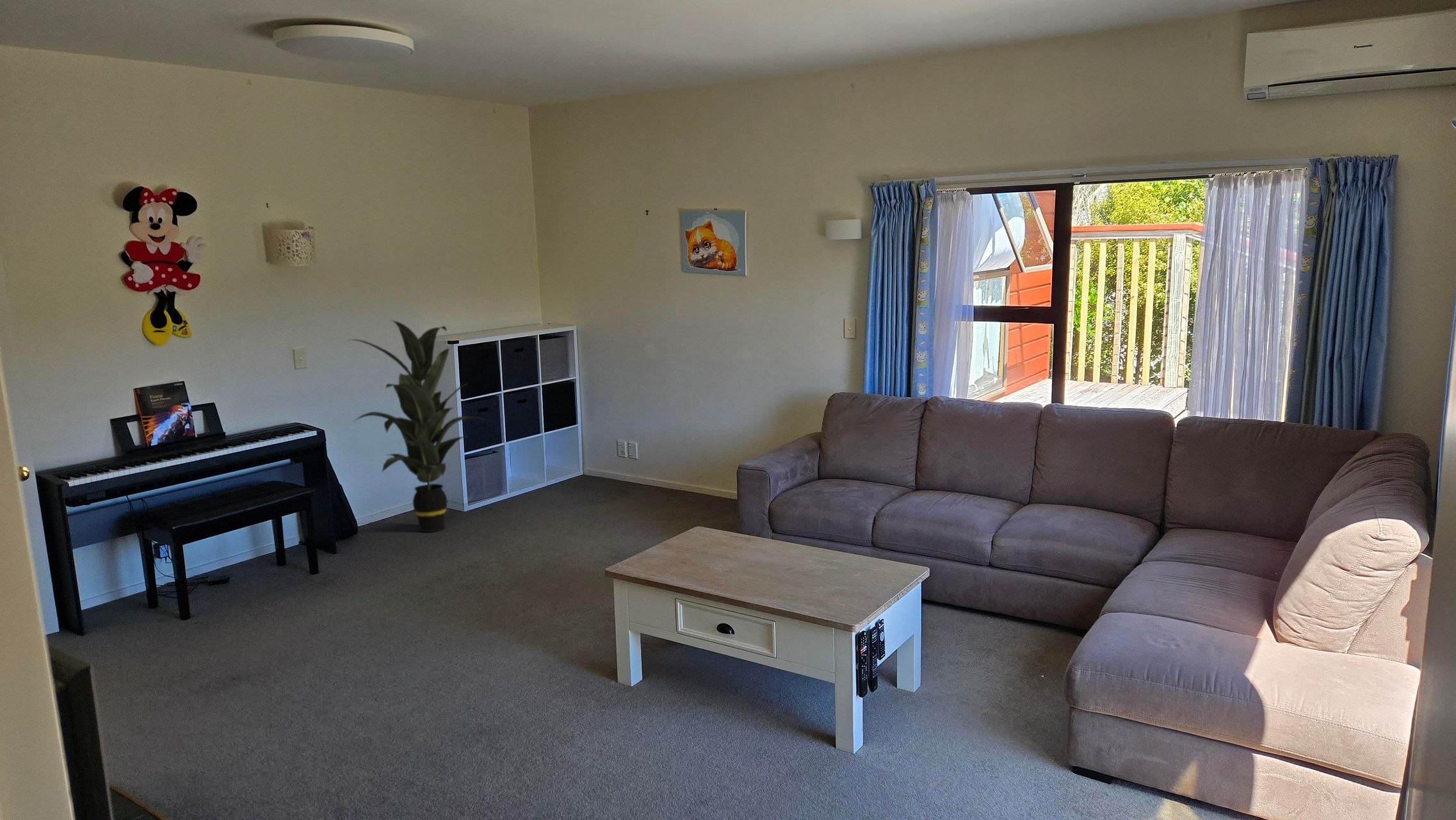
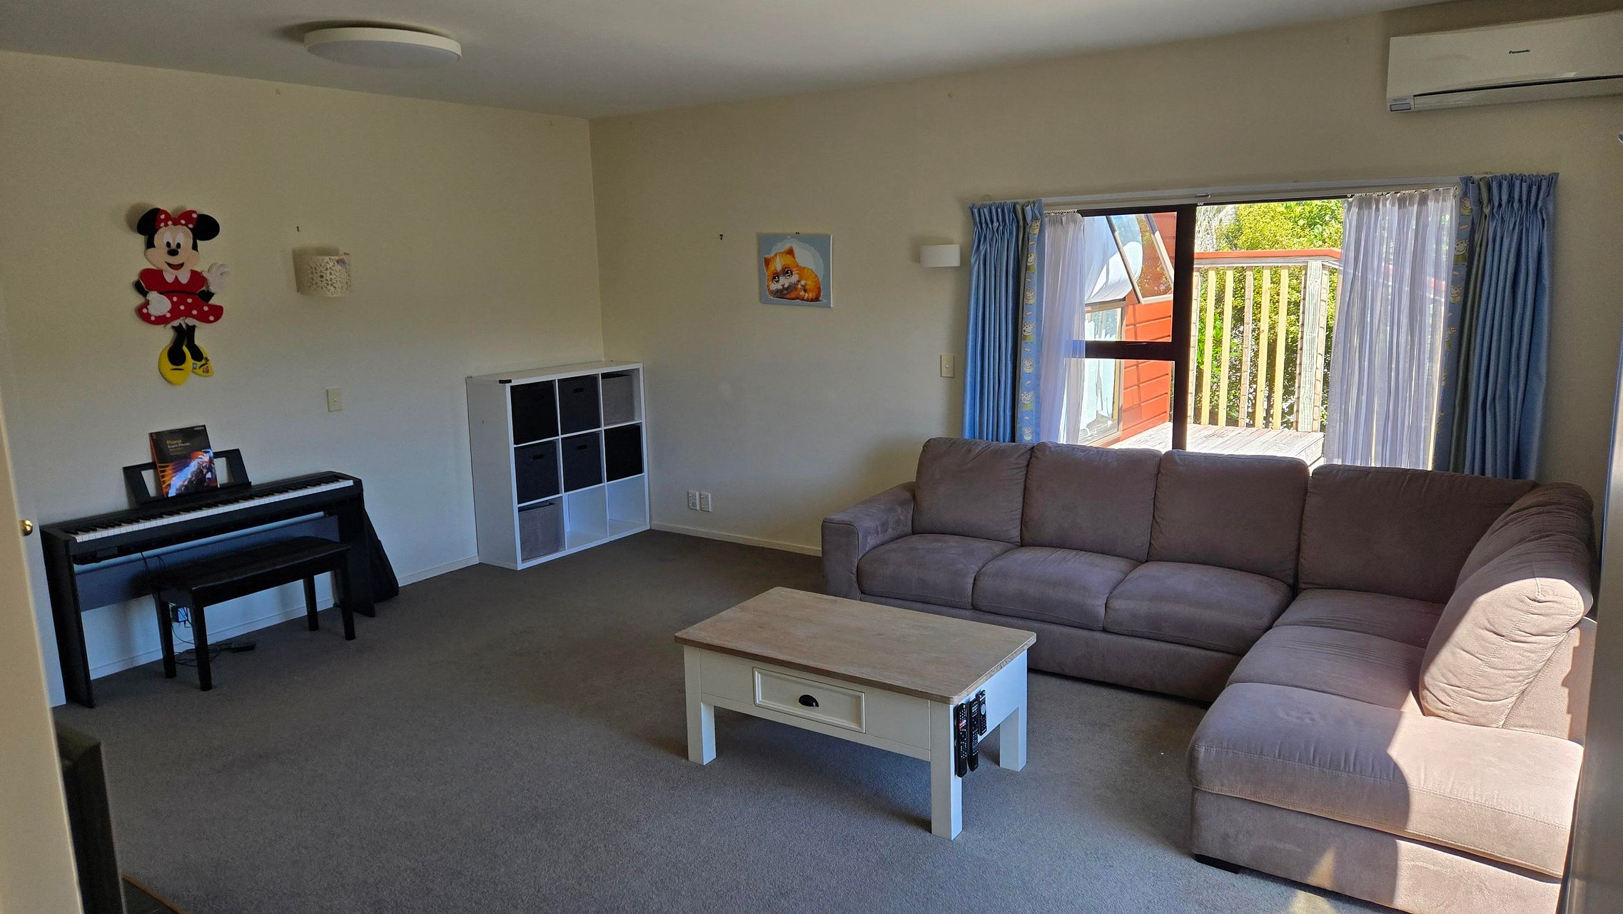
- indoor plant (414, 425)
